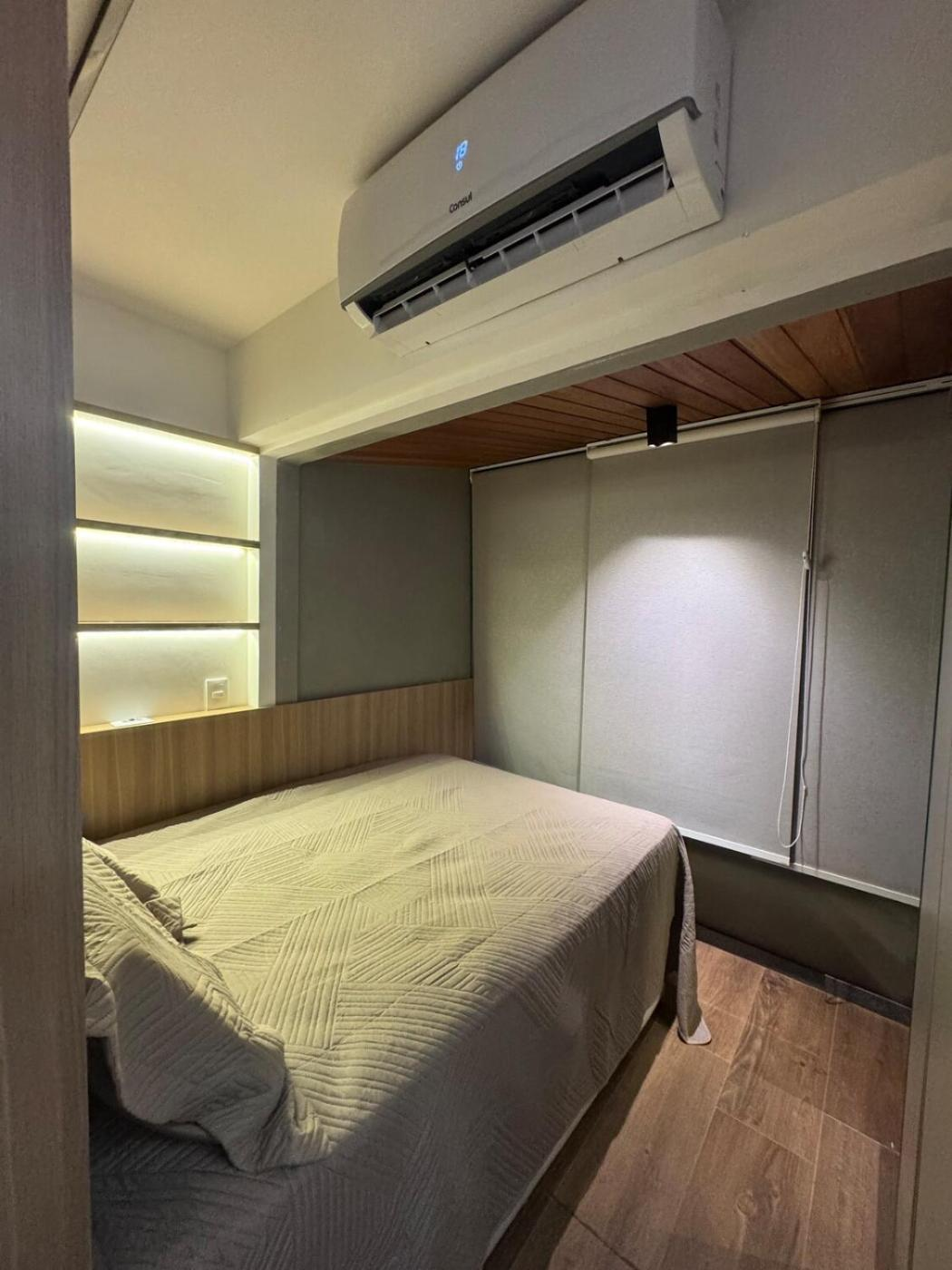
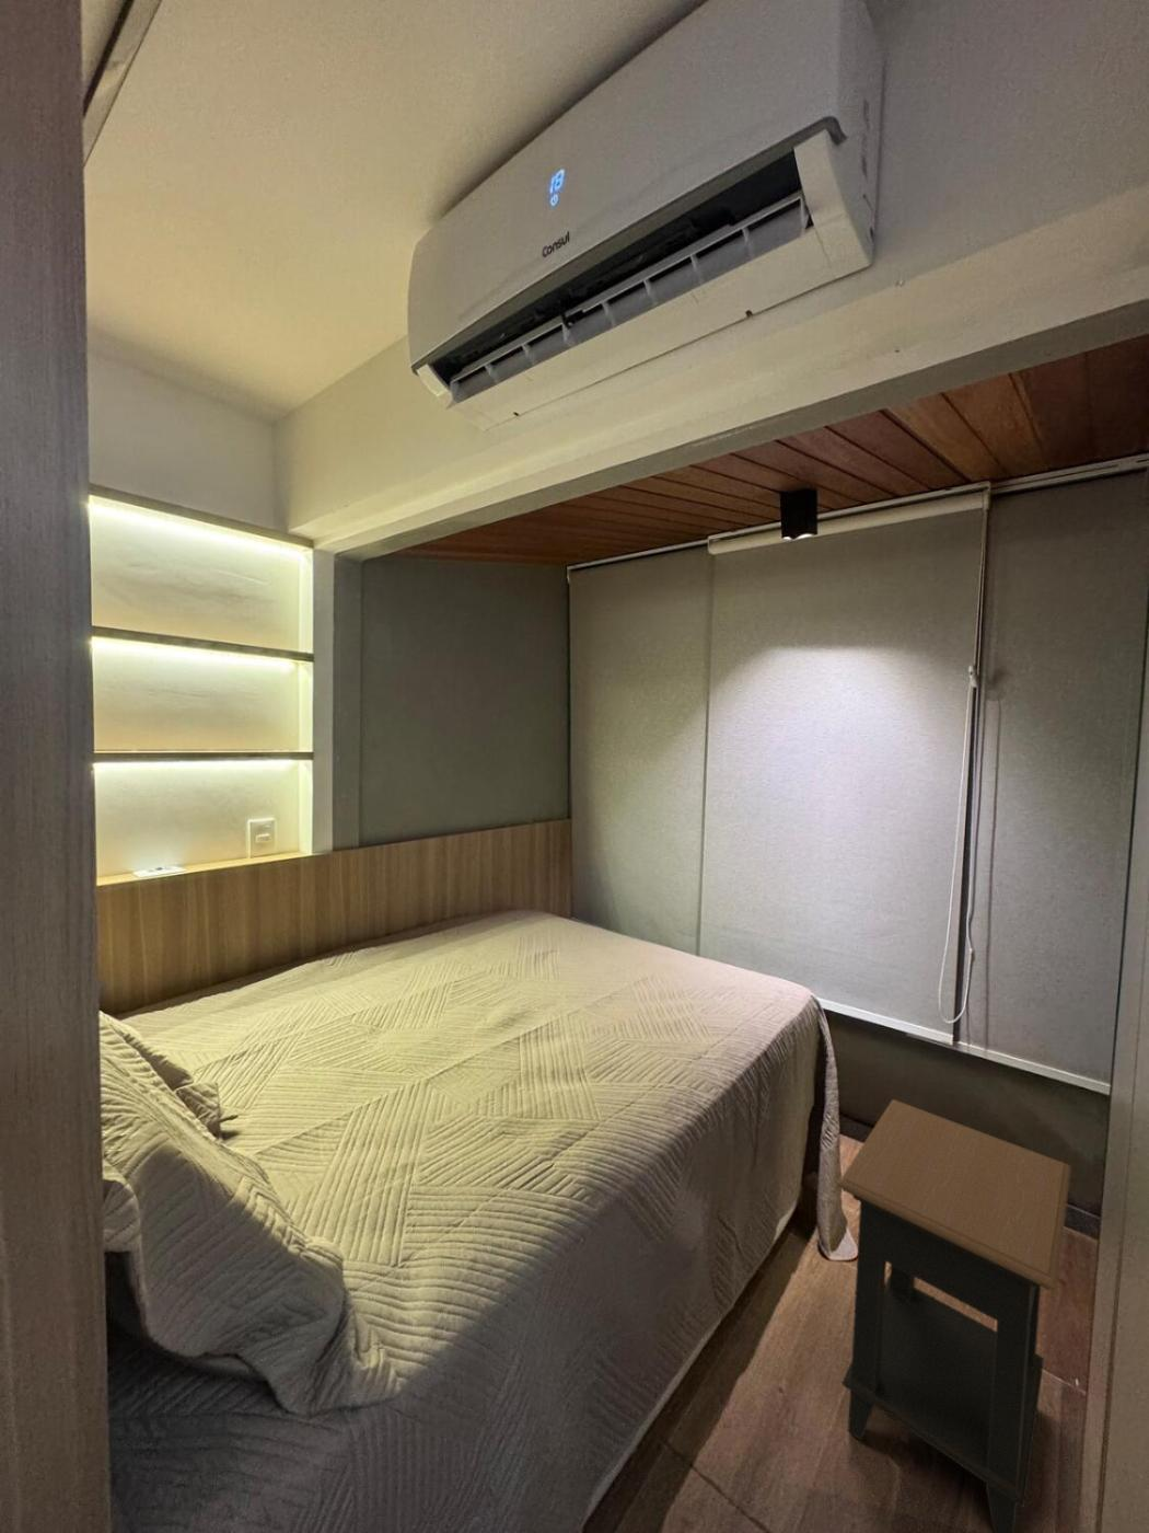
+ side table (950, 1295)
